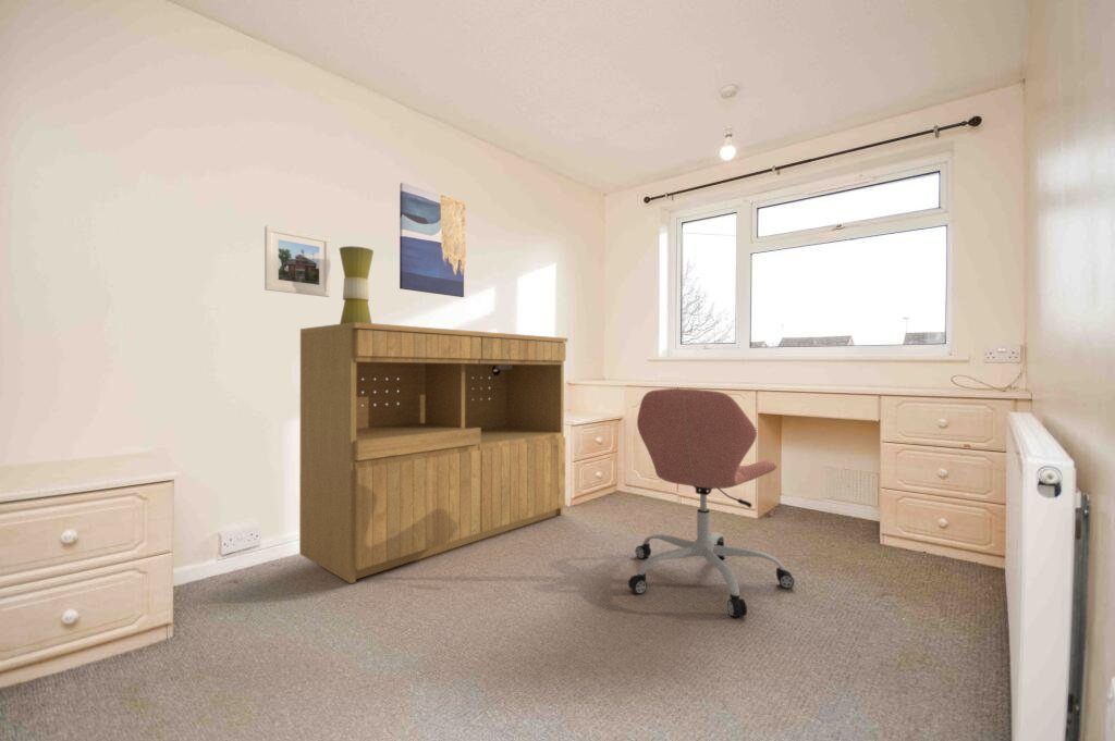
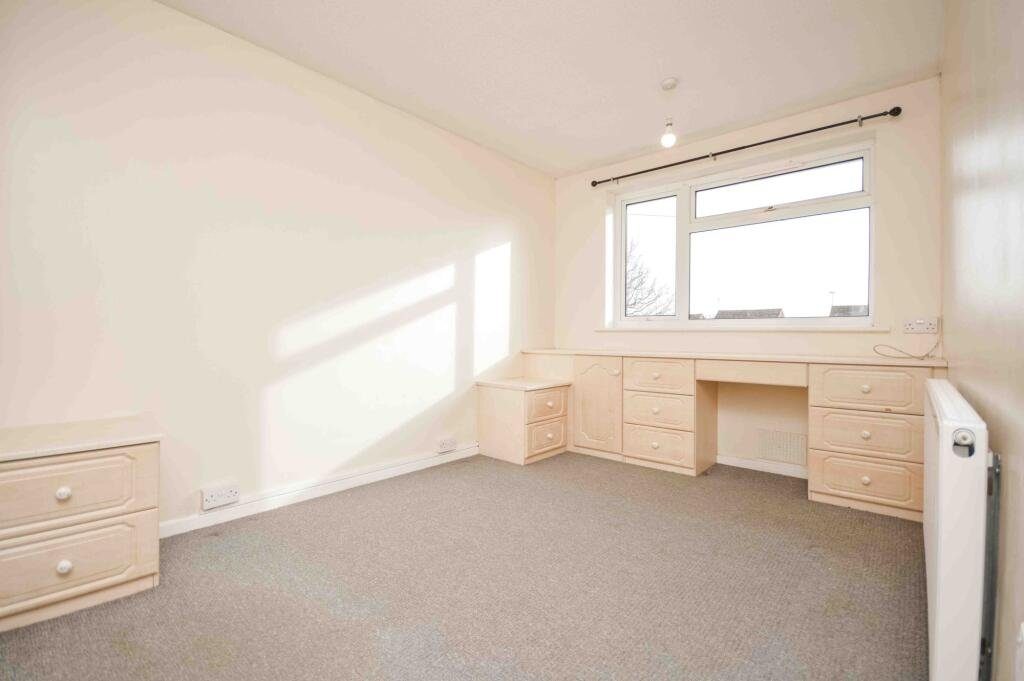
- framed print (298, 262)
- table lamp (356, 288)
- bookcase (449, 433)
- office chair (703, 482)
- wall art (433, 243)
